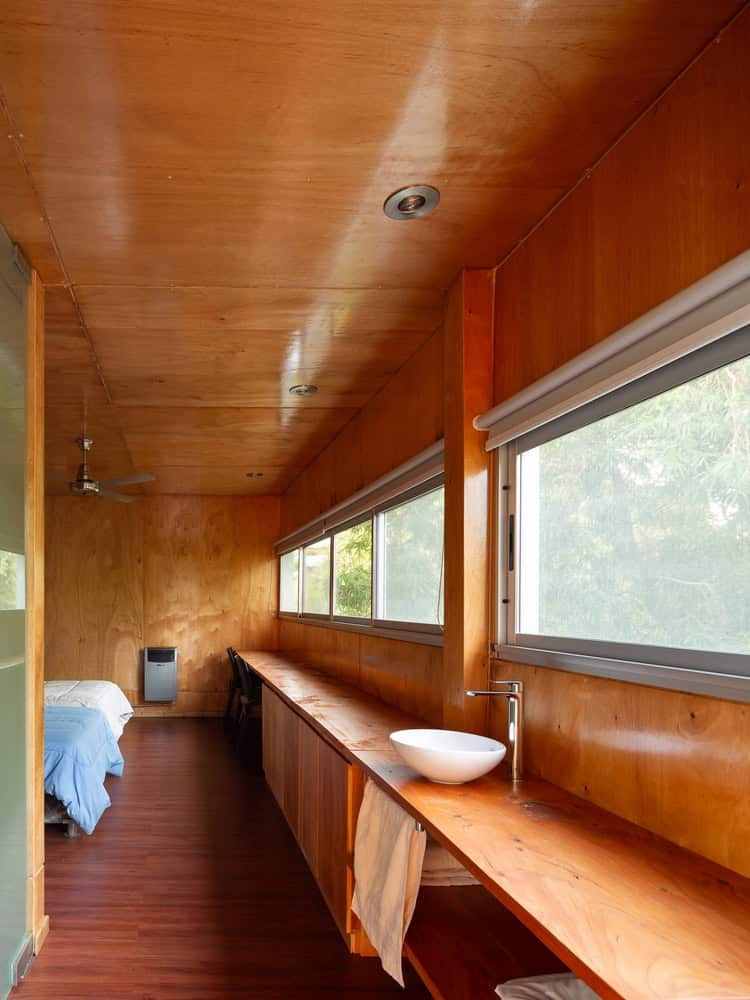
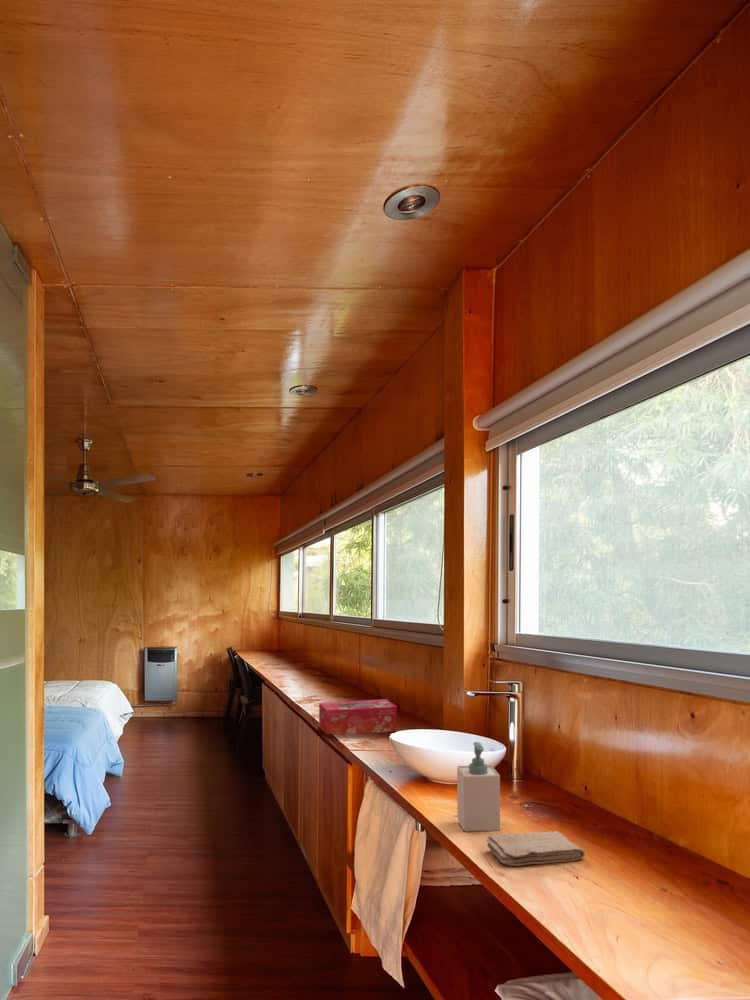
+ tissue box (357, 716)
+ soap bottle (478, 784)
+ washcloth (533, 846)
